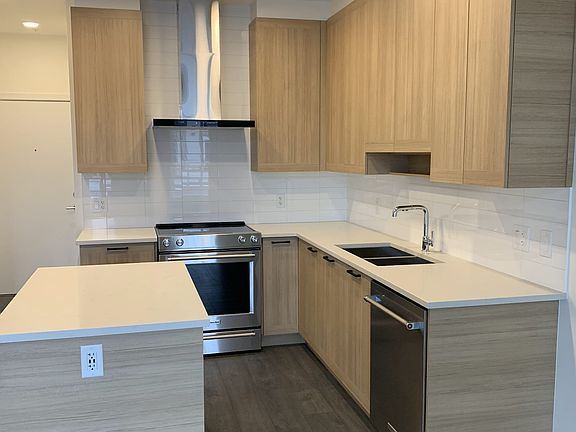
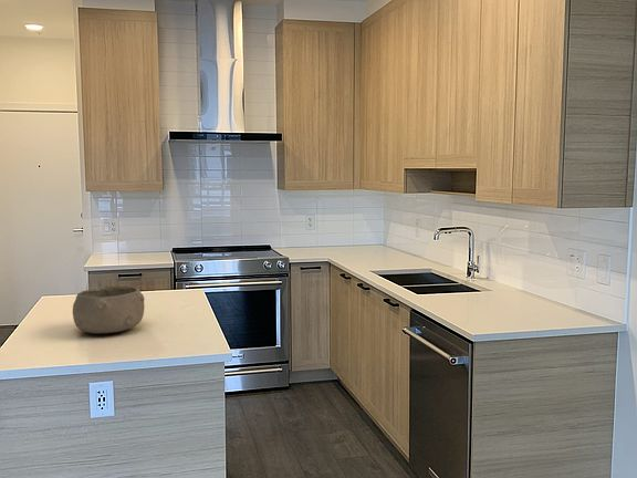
+ bowl (108, 310)
